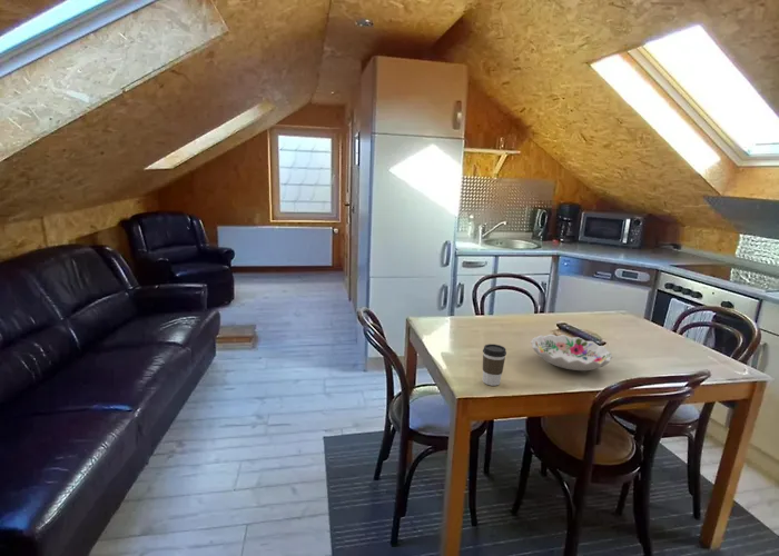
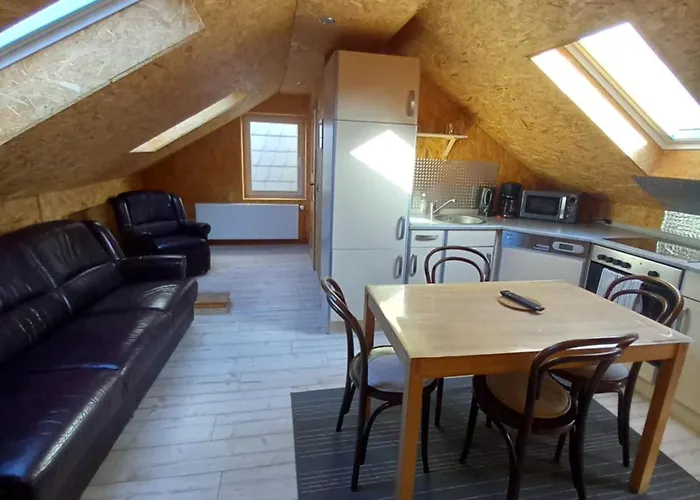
- coffee cup (493, 365)
- decorative bowl (569, 355)
